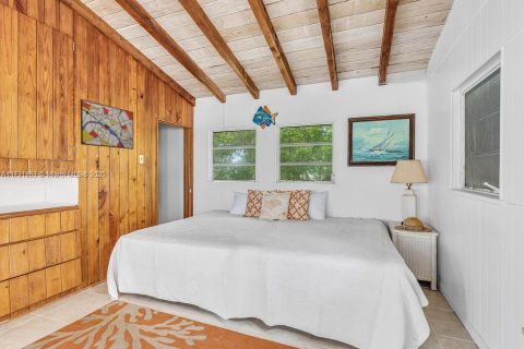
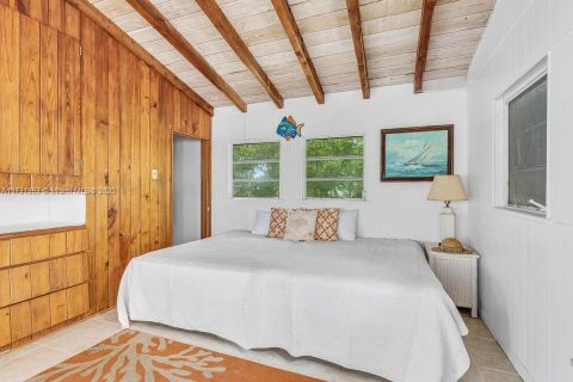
- wall art (109, 127)
